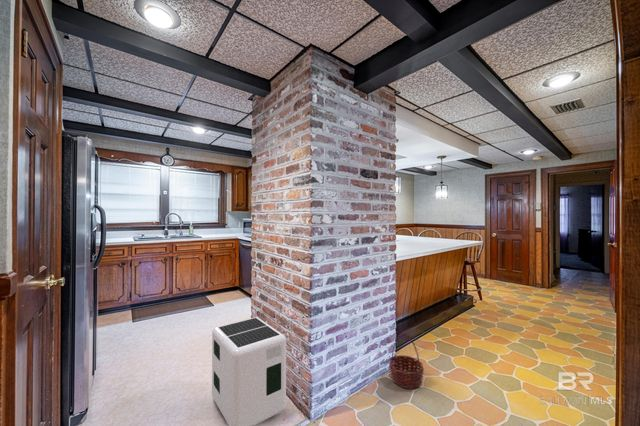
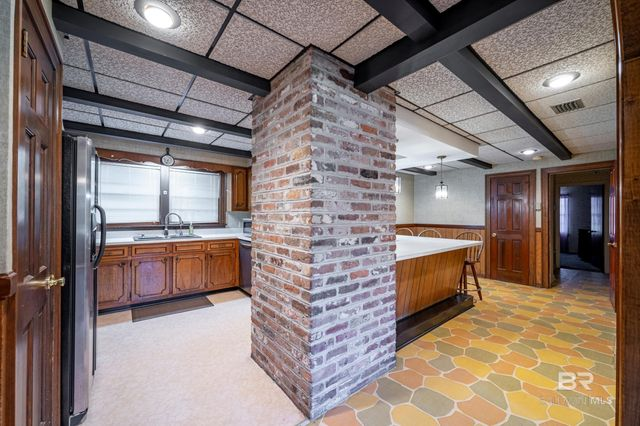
- basket (406, 357)
- air purifier (248, 368)
